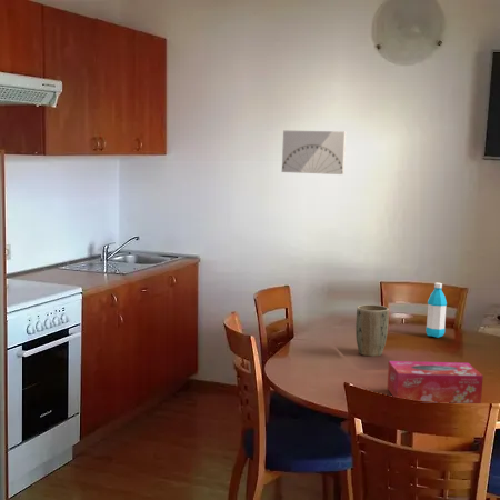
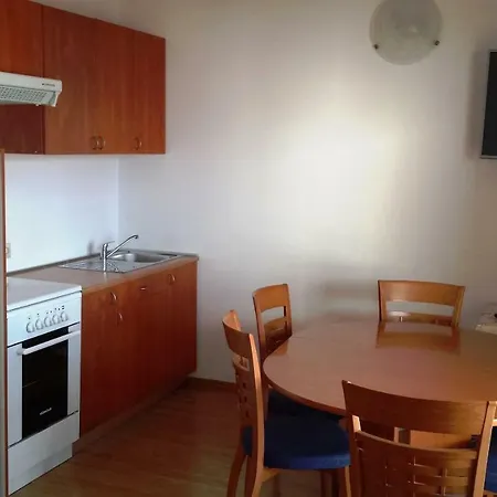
- water bottle (437, 309)
- tissue box (433, 381)
- plant pot (371, 330)
- wall art (313, 152)
